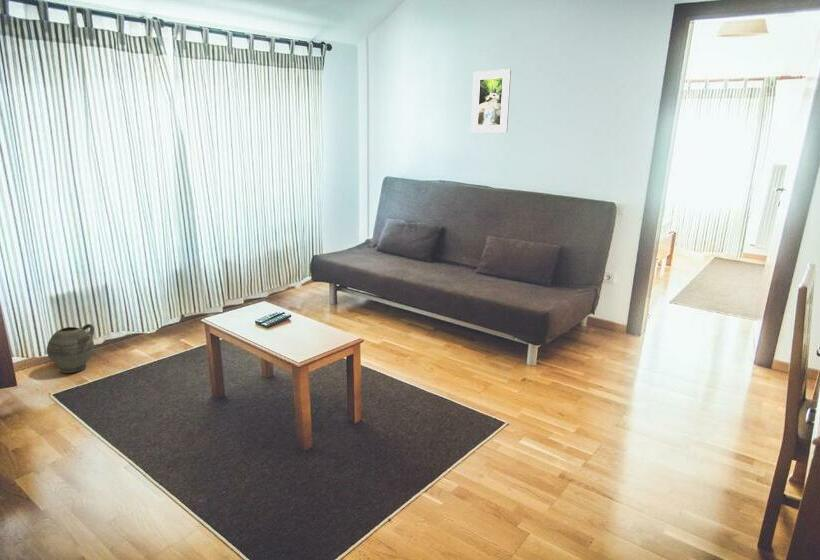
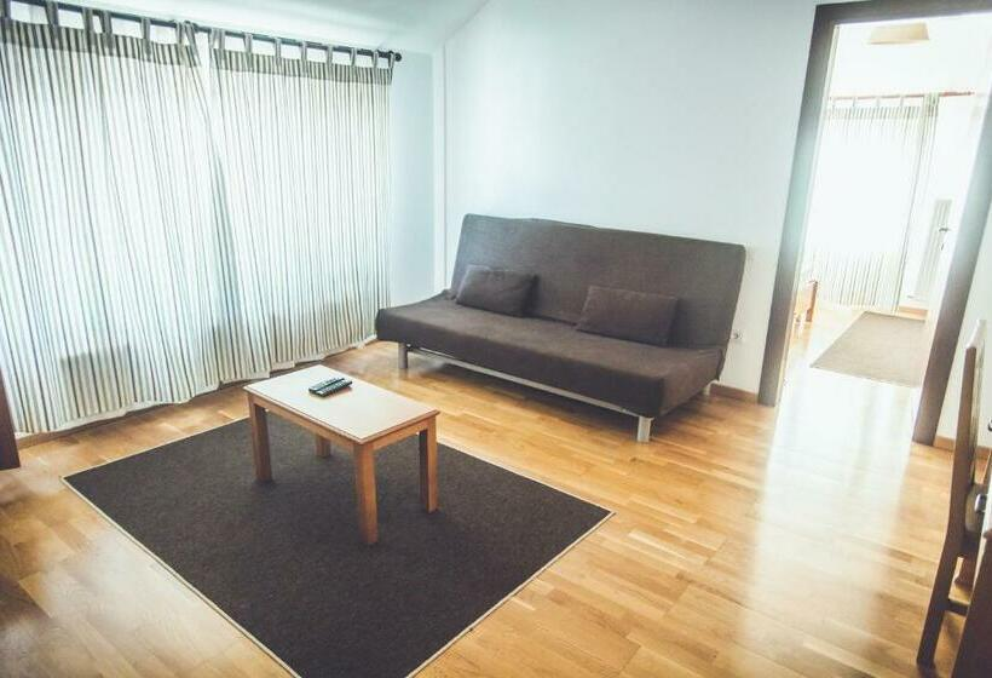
- ceramic jug (75, 349)
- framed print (490, 102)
